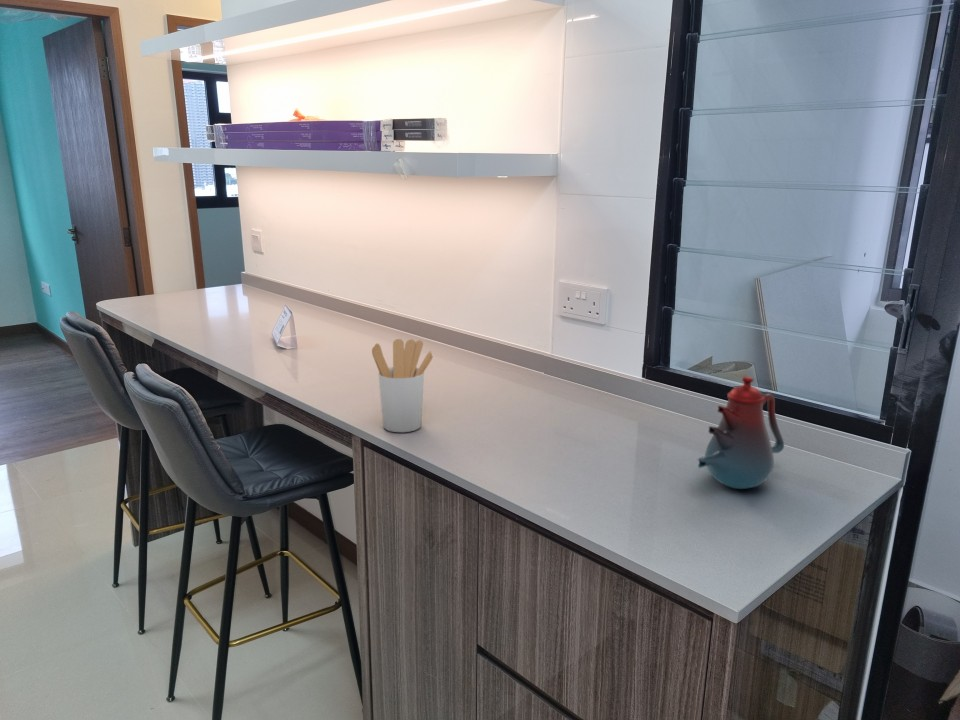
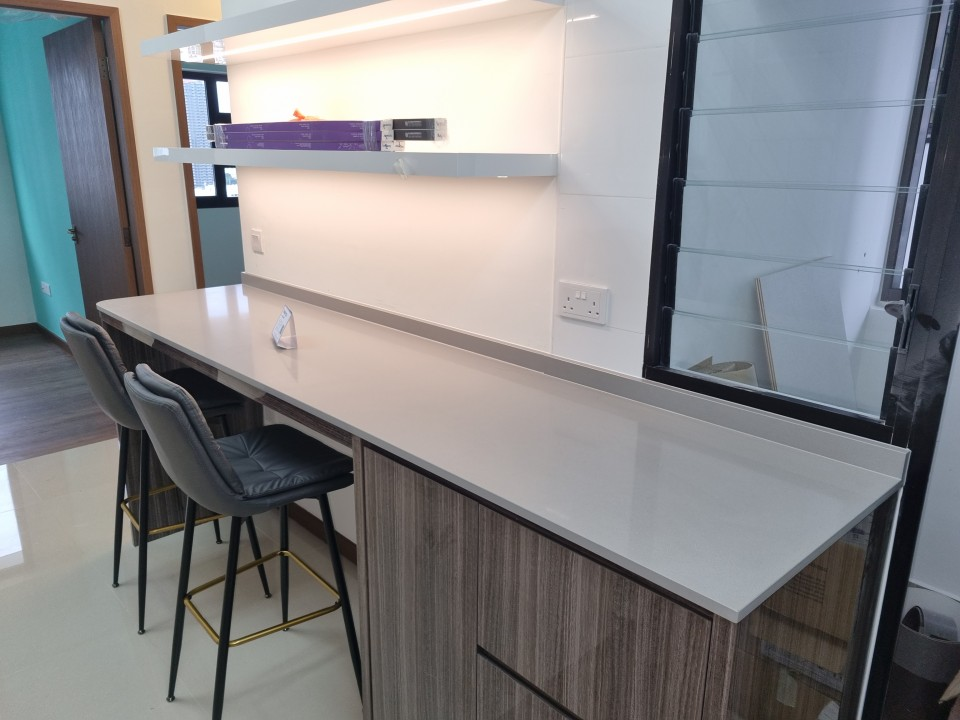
- teakettle (745, 430)
- utensil holder (403, 382)
